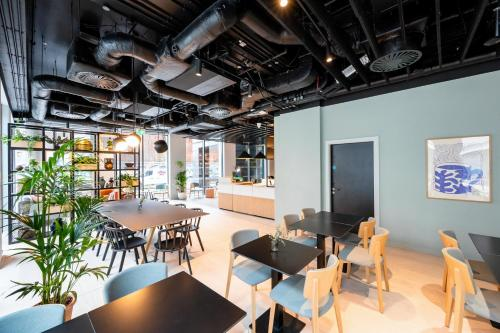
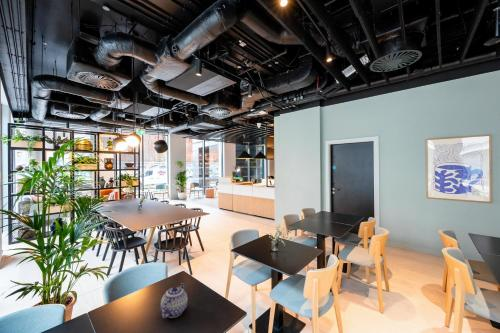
+ teapot (174, 299)
